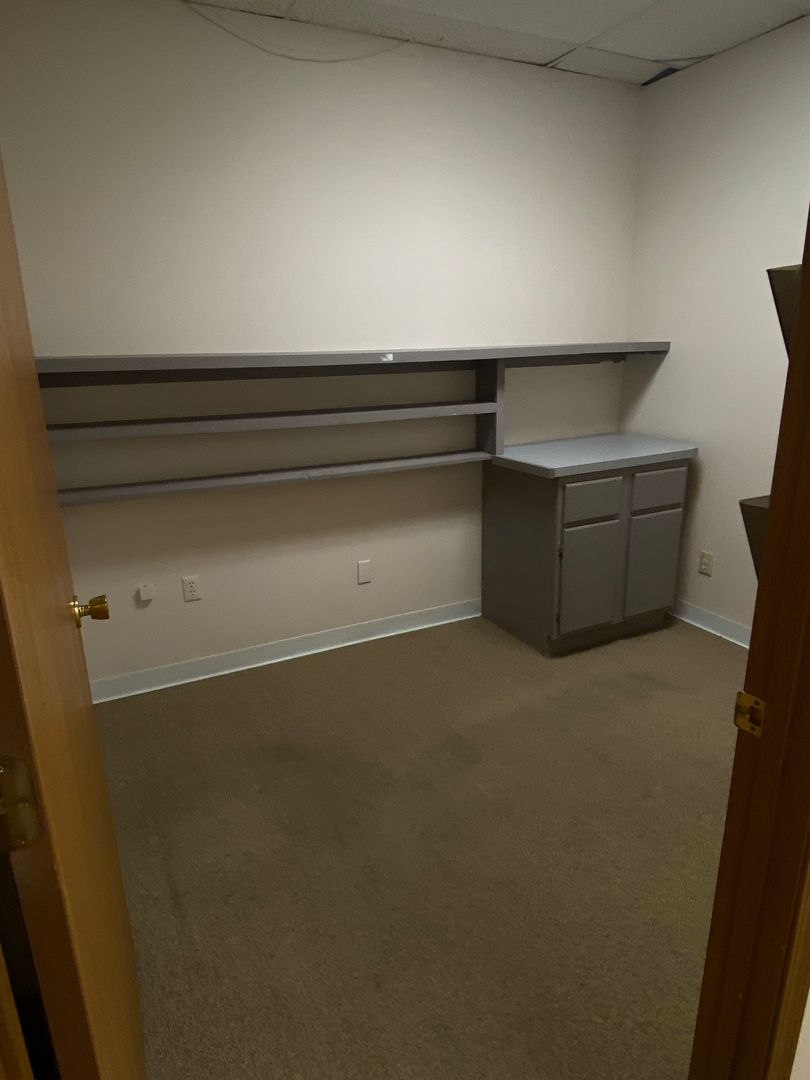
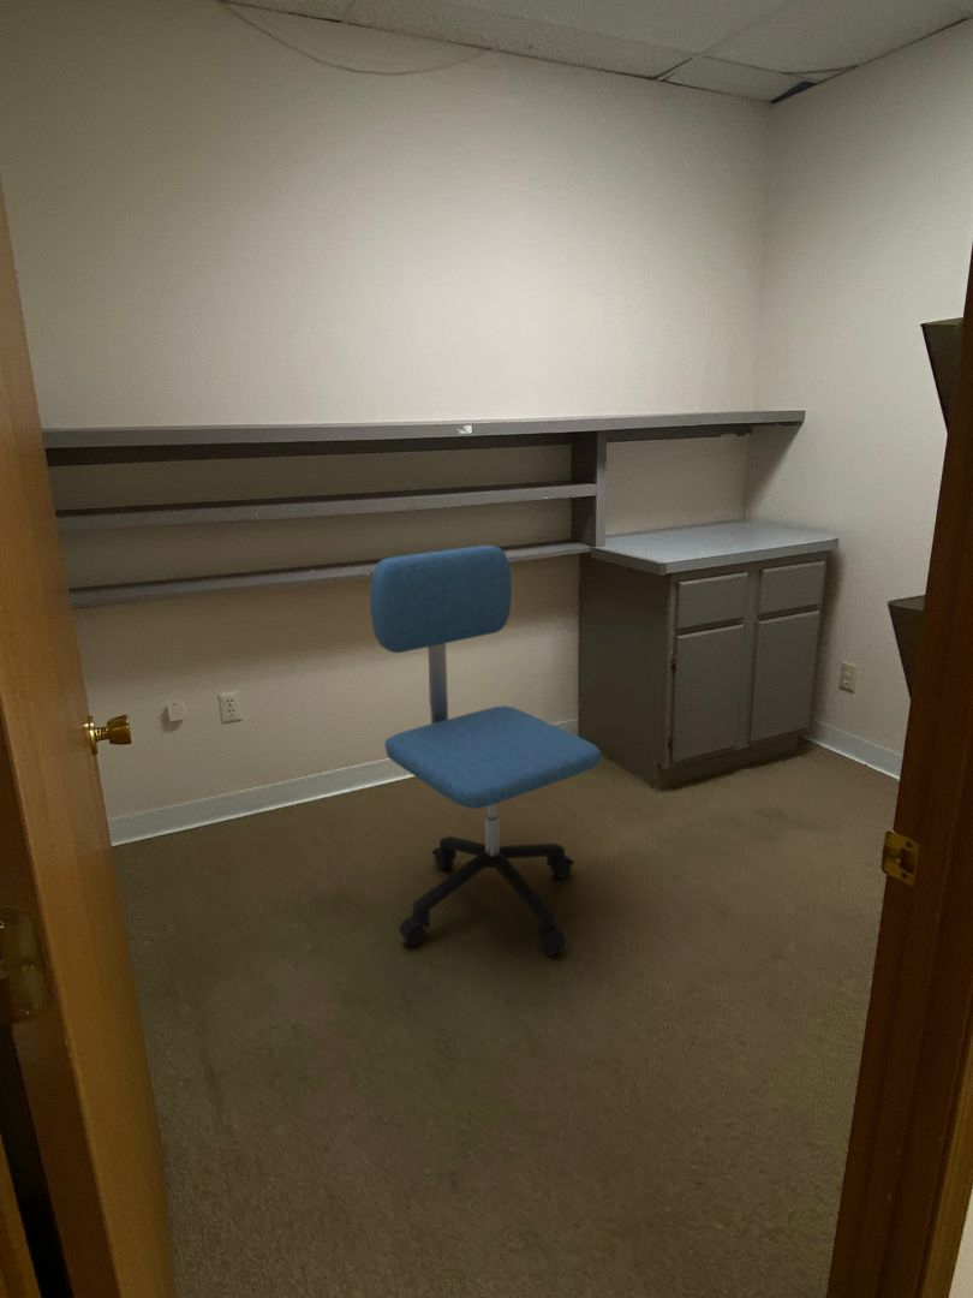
+ office chair (489, 745)
